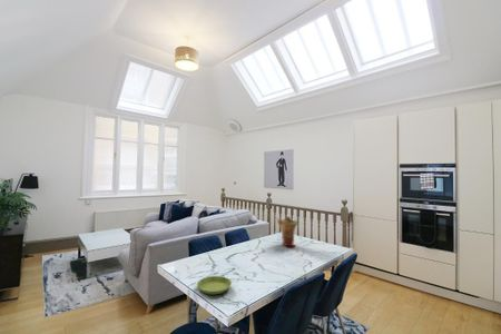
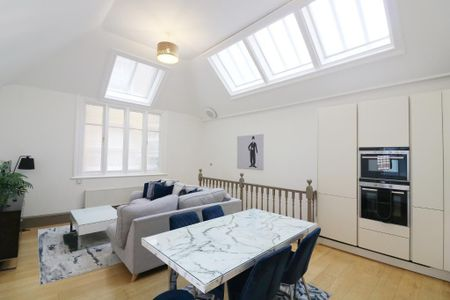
- vase (286, 230)
- saucer (214, 285)
